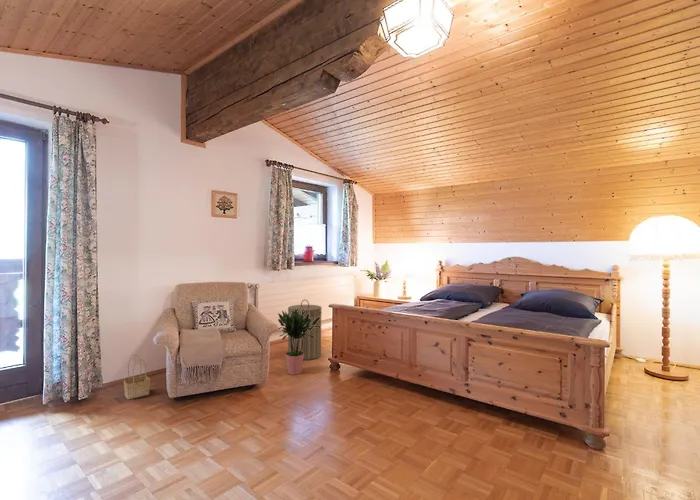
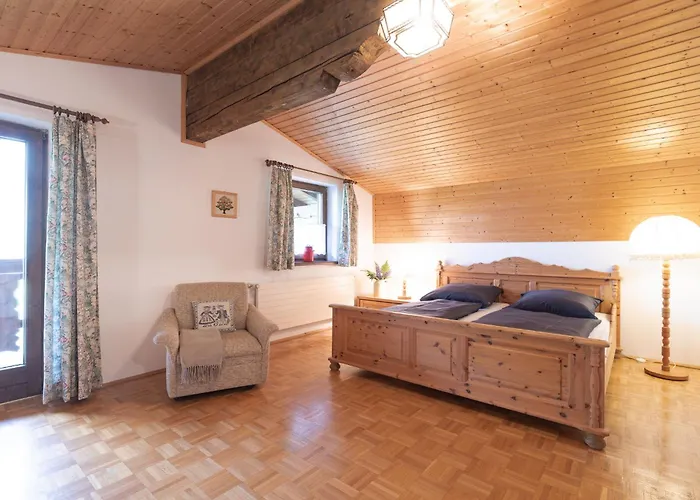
- potted plant (298, 341)
- laundry hamper (307, 329)
- basket (136, 377)
